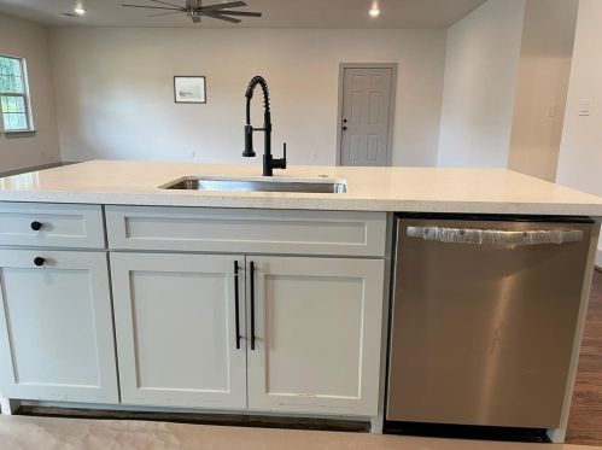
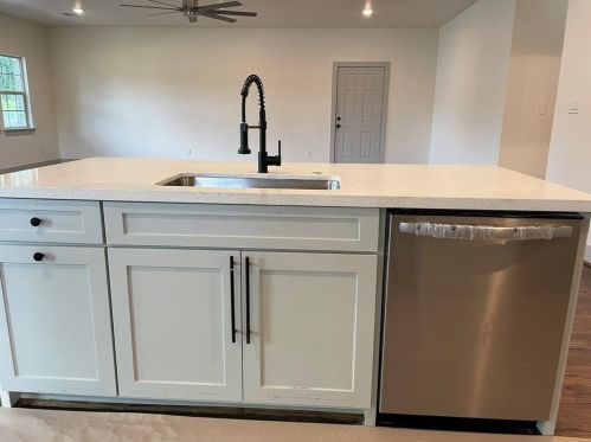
- wall art (189, 89)
